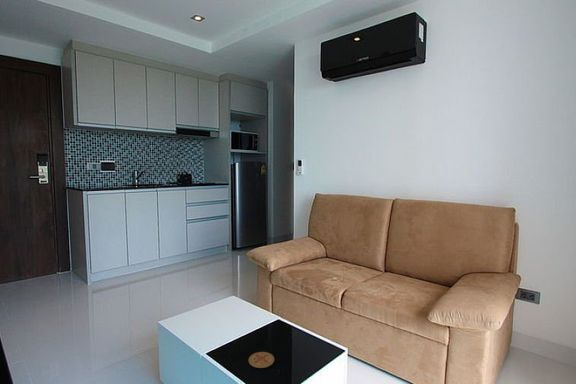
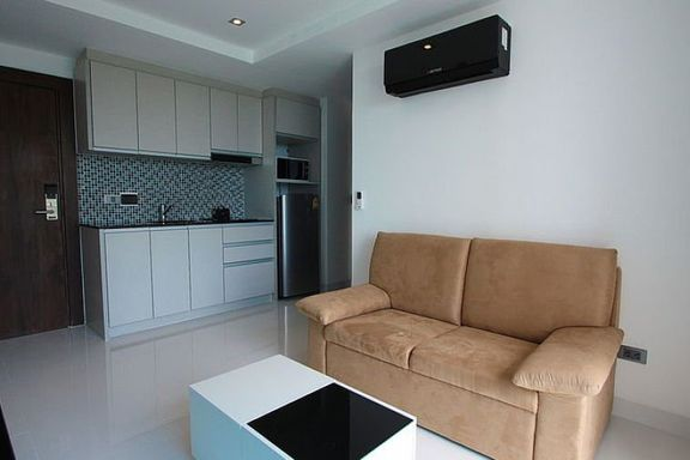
- coaster (261, 359)
